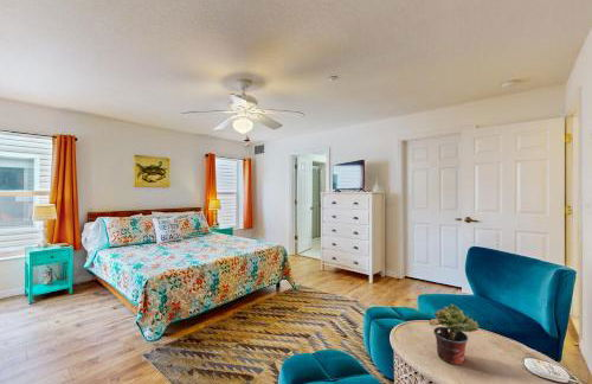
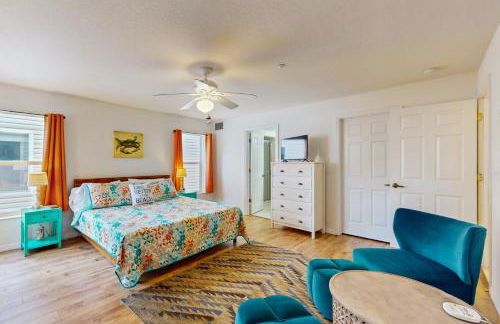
- potted plant (453, 331)
